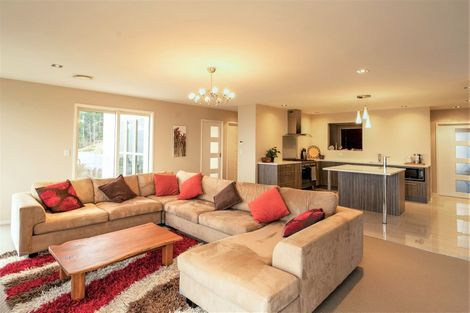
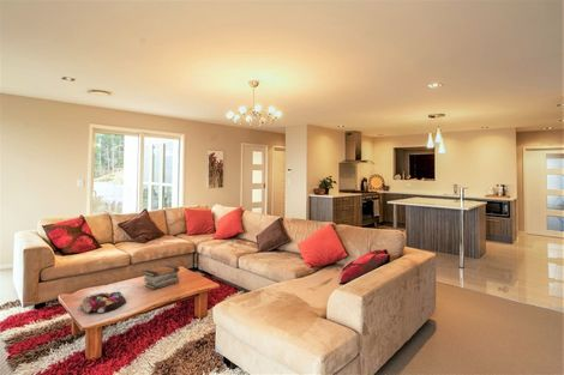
+ book stack (161, 277)
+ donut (103, 300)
